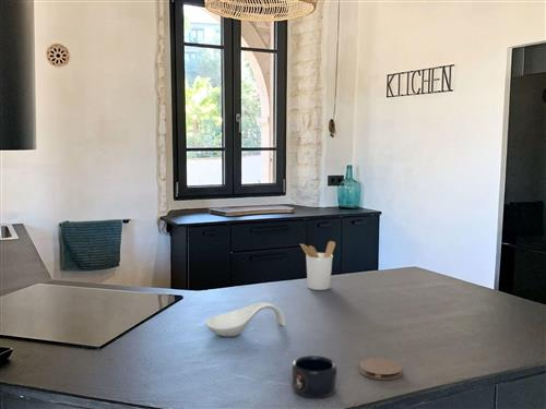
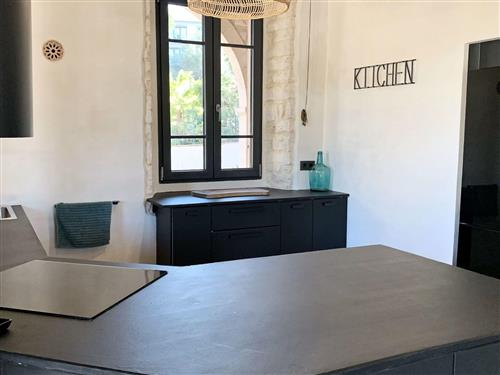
- coaster (380, 369)
- spoon rest (246, 317)
- utensil holder (314, 264)
- mug (311, 374)
